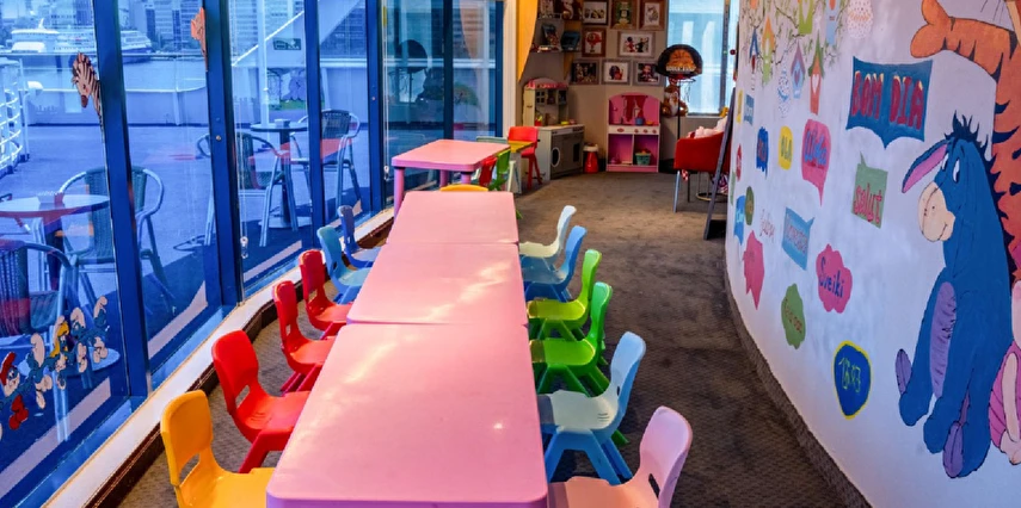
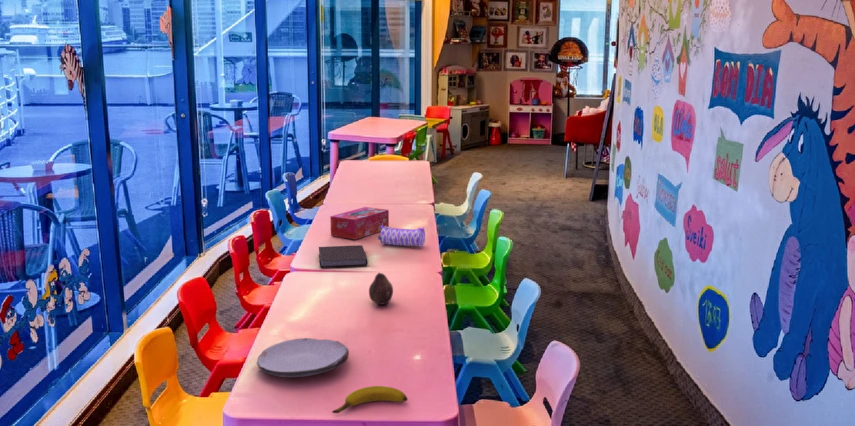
+ banana (369, 397)
+ notebook (342, 255)
+ pencil case (402, 235)
+ fruit (381, 287)
+ tissue box (360, 222)
+ plate (303, 358)
